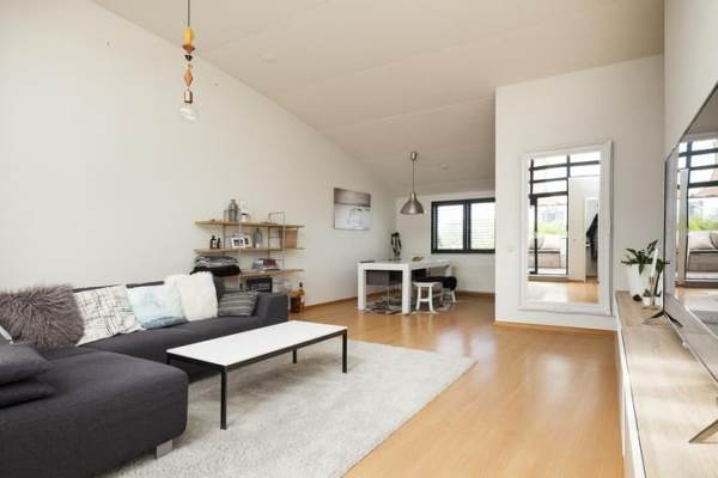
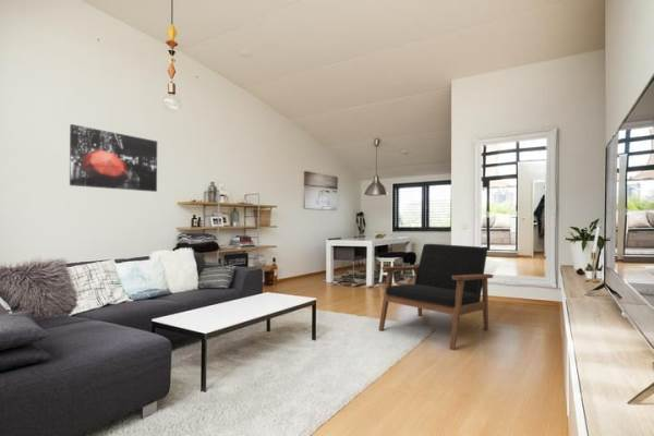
+ wall art (117, 160)
+ armchair (435, 288)
